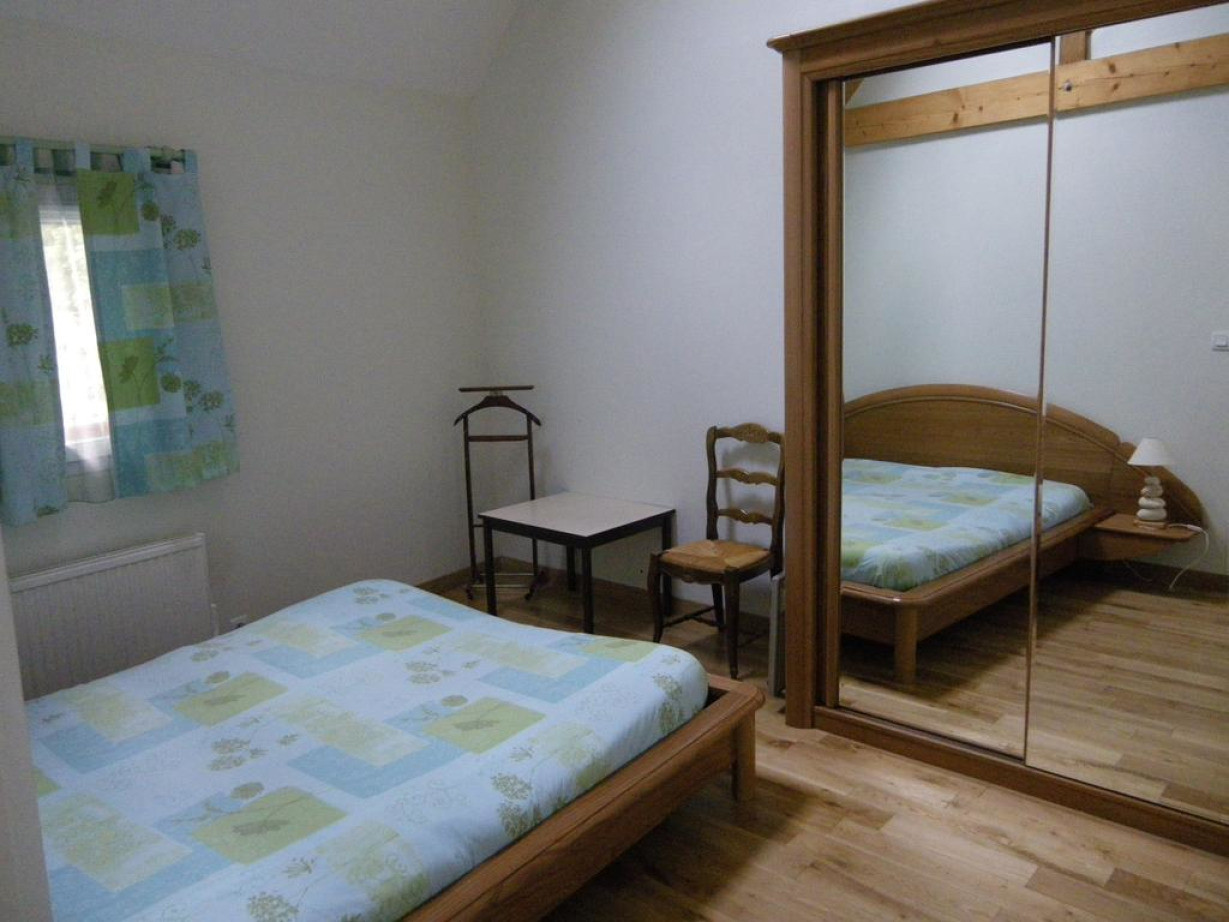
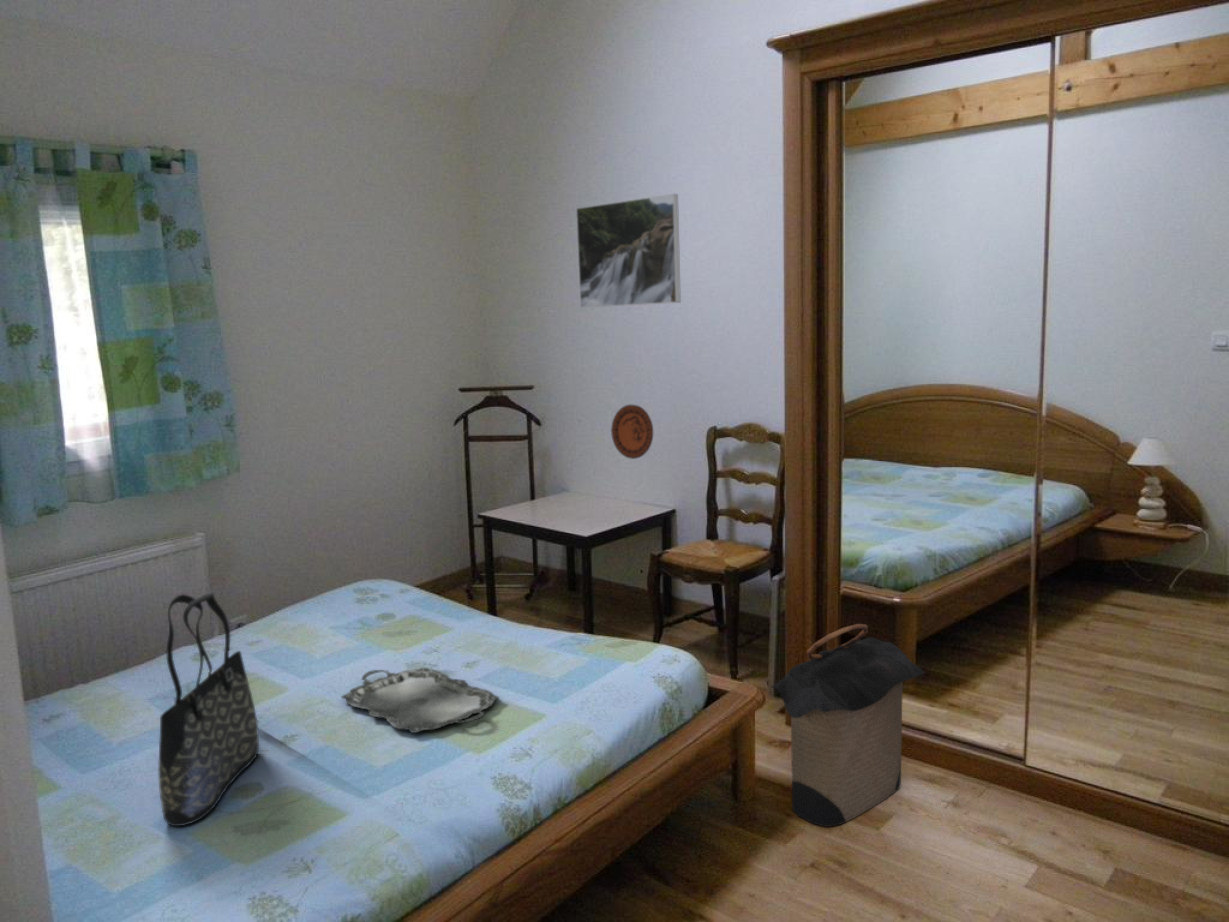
+ serving tray (419, 697)
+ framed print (626, 253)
+ laundry hamper (846, 704)
+ tote bag (202, 692)
+ decorative plate (632, 431)
